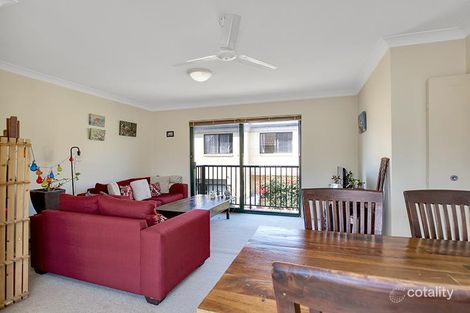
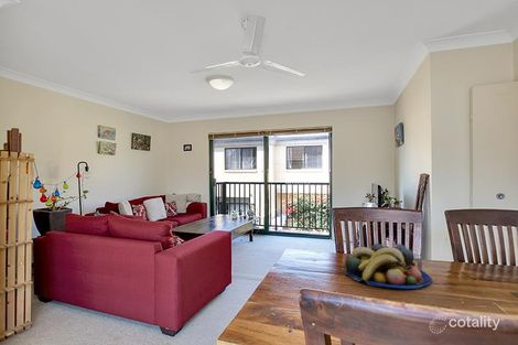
+ fruit bowl (386, 259)
